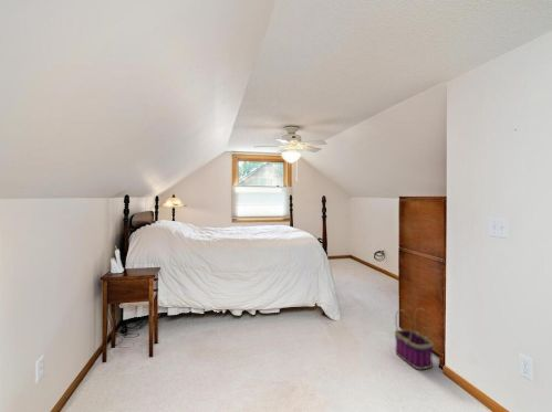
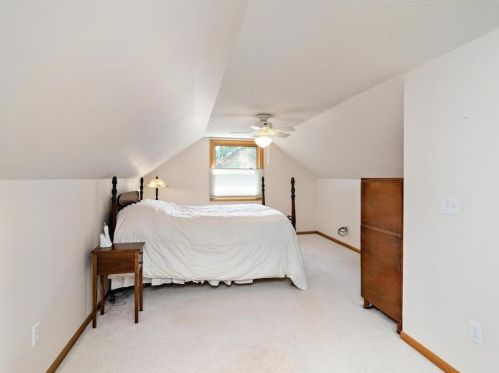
- basket (413, 334)
